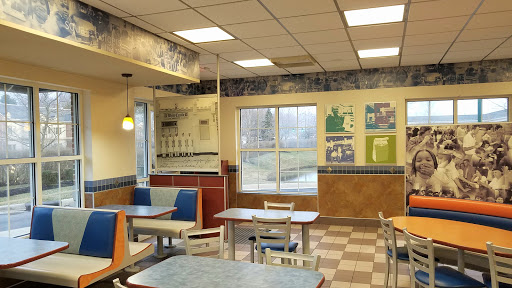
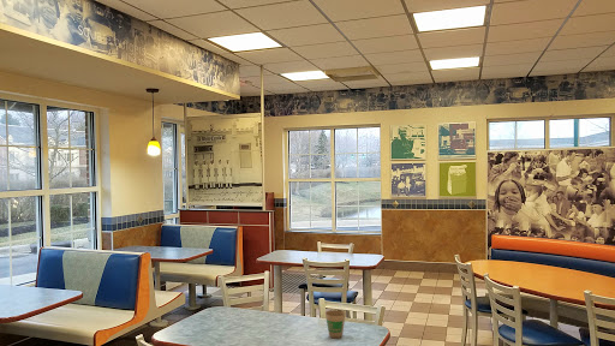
+ paper cup (335, 323)
